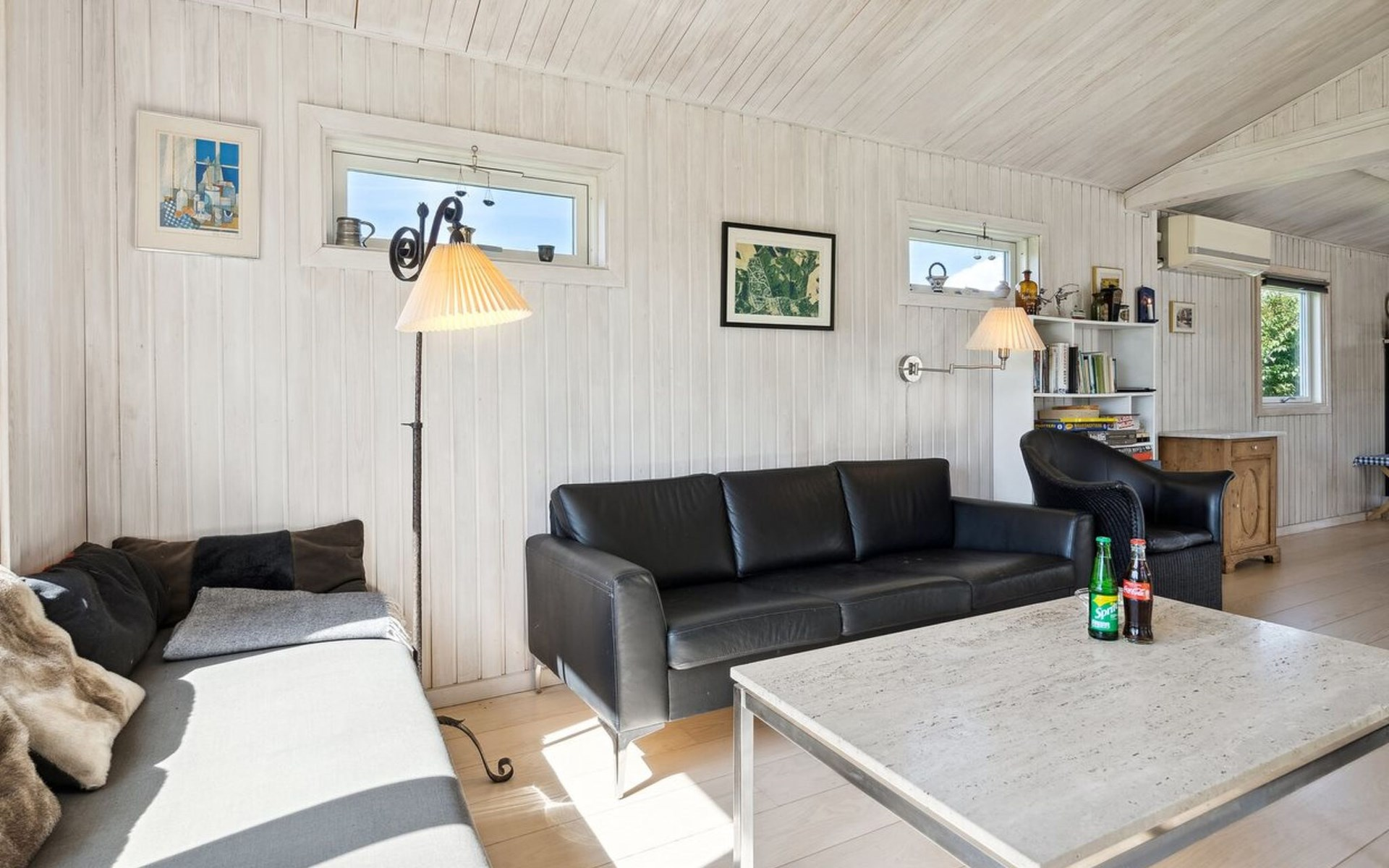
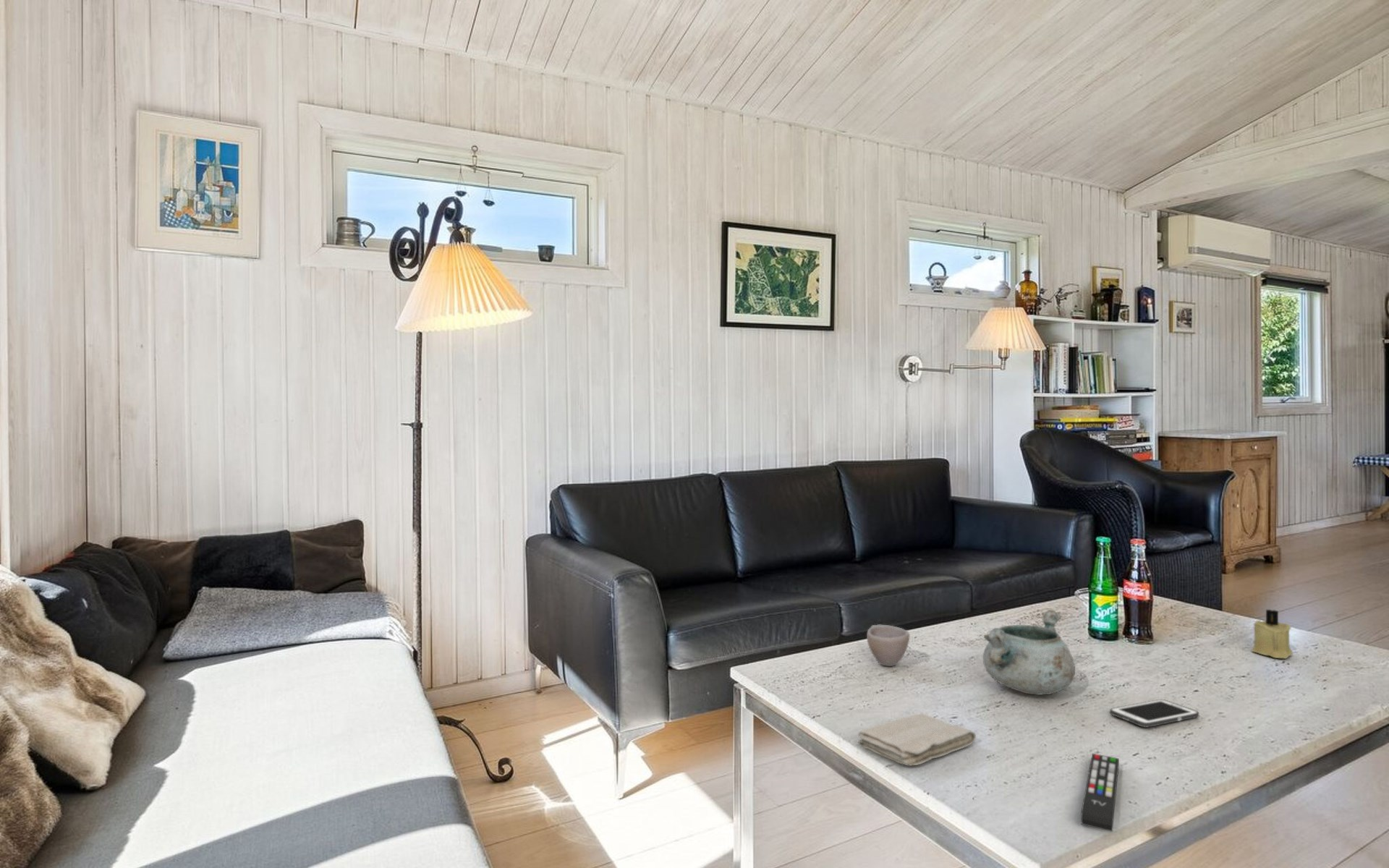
+ candle (1272, 632)
+ decorative bowl (1027, 653)
+ washcloth (915, 736)
+ cup (883, 645)
+ cell phone (1154, 712)
+ remote control (1101, 788)
